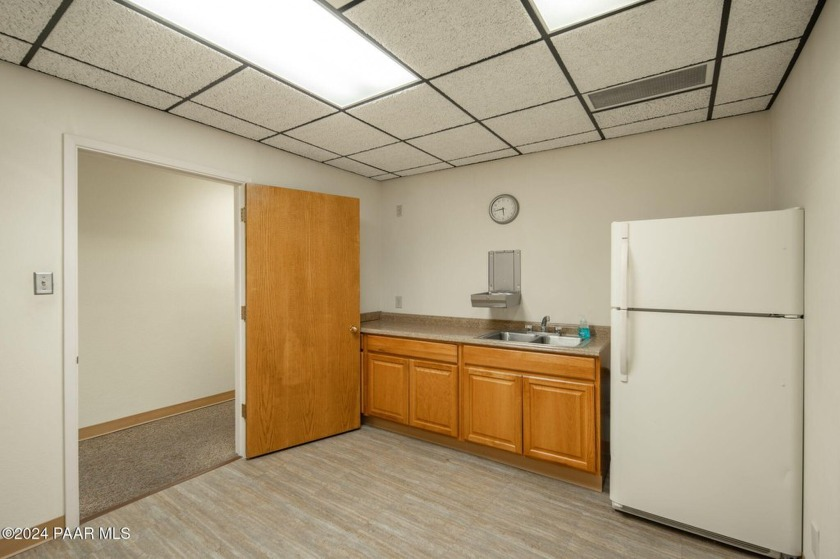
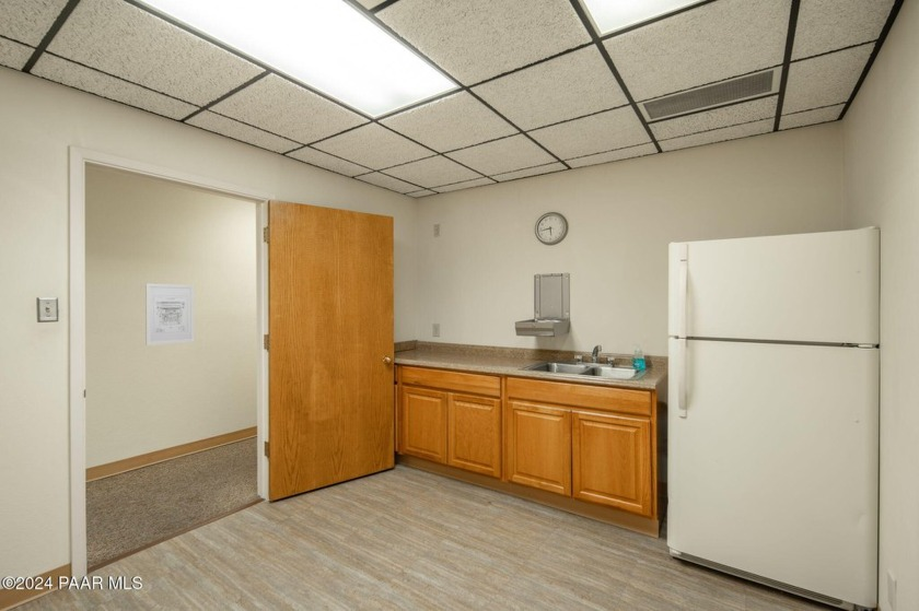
+ wall art (171, 314)
